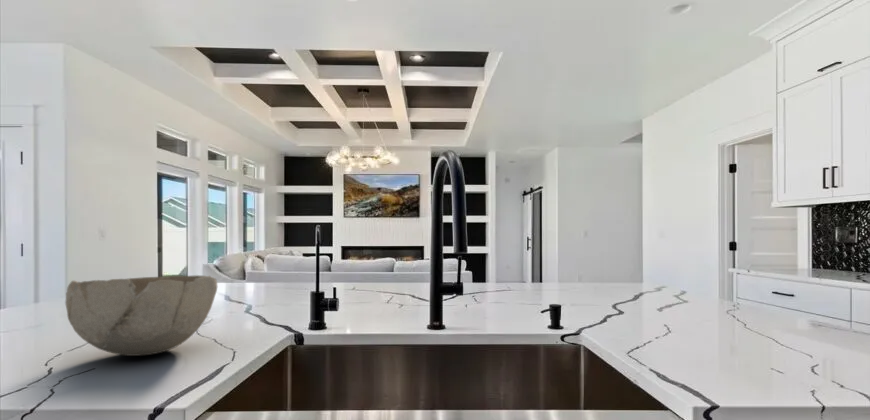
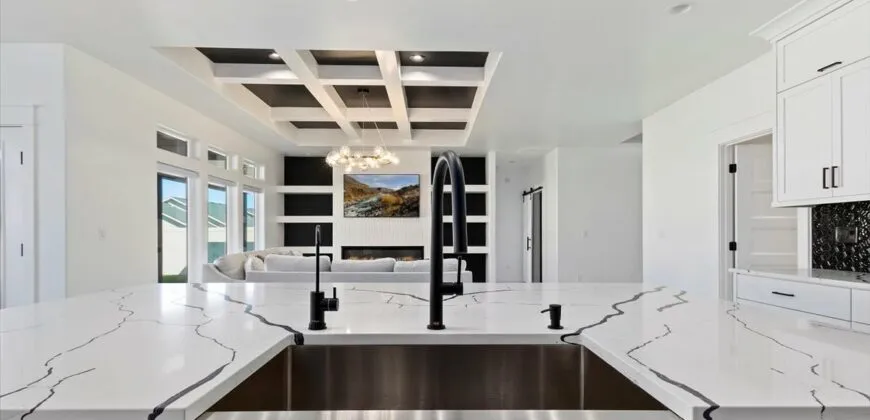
- bowl (147, 311)
